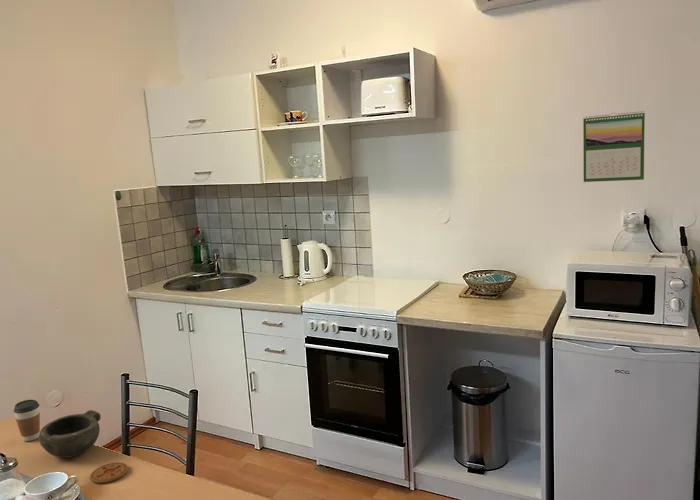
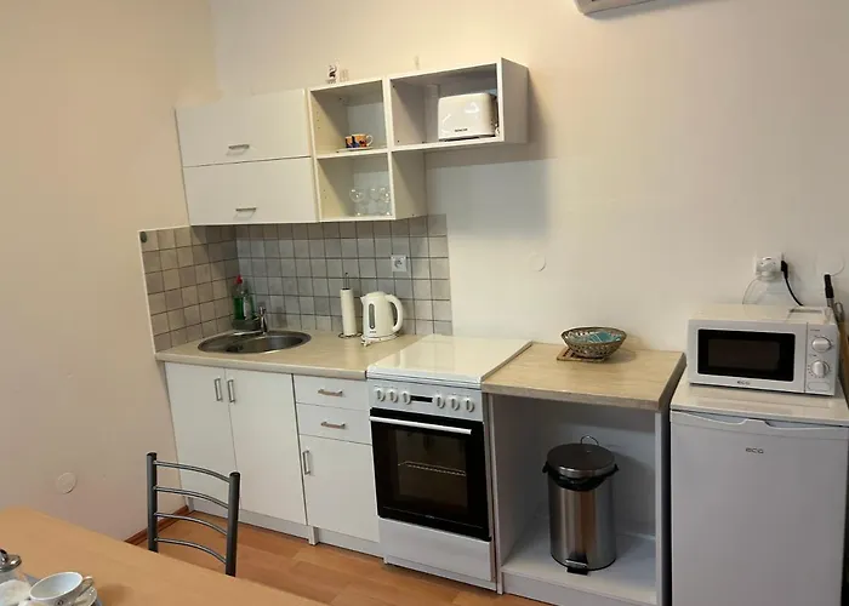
- bowl (75, 436)
- coffee cup (28, 420)
- calendar (613, 147)
- coaster (109, 472)
